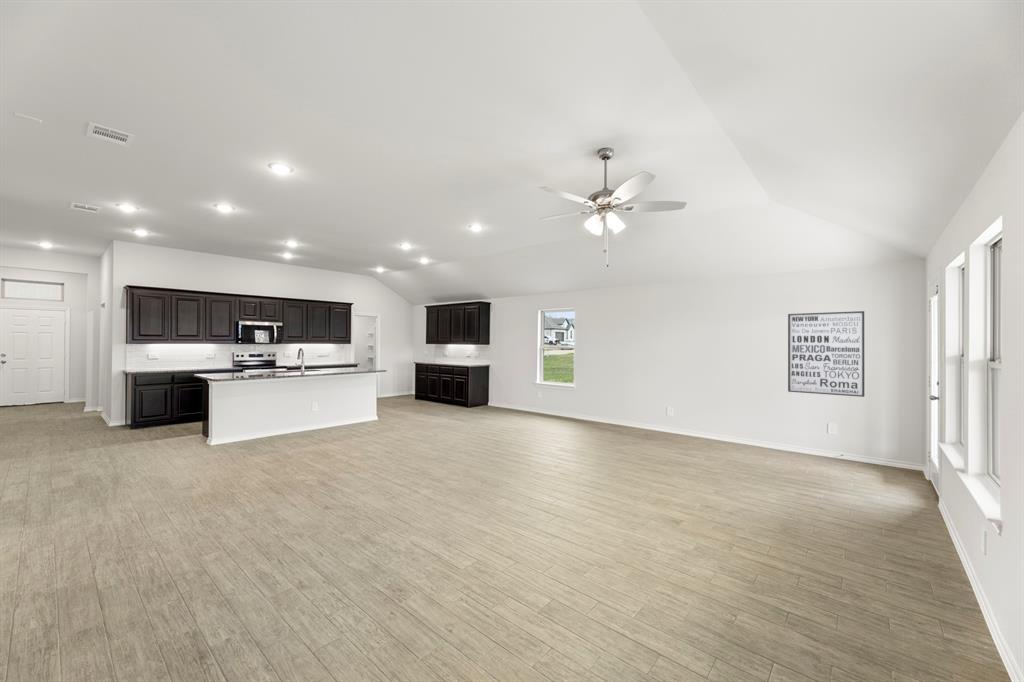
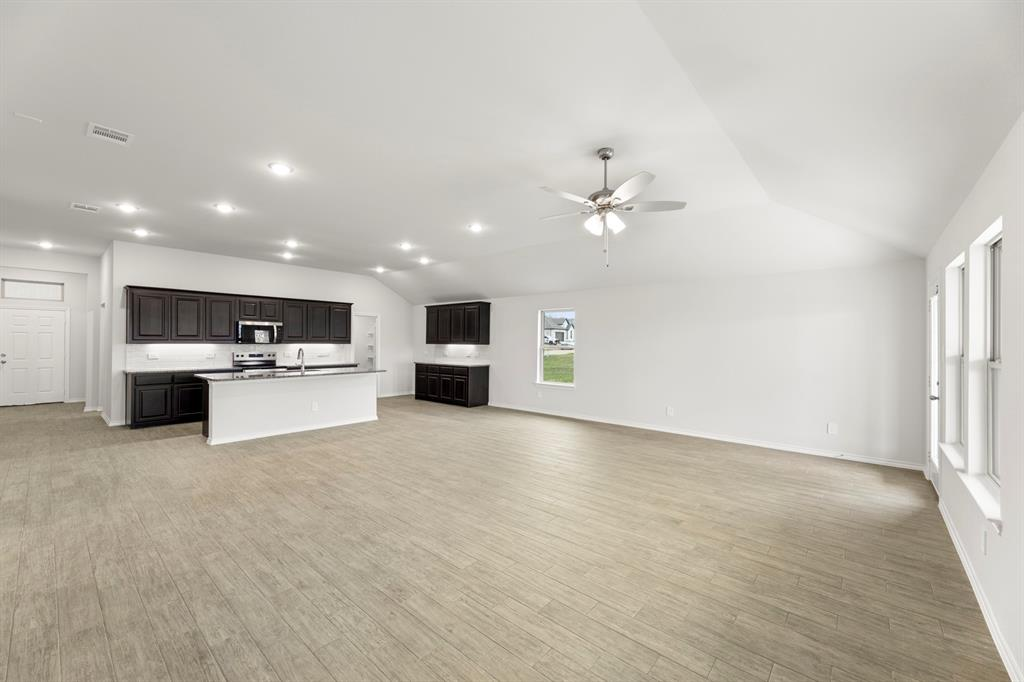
- wall art (824, 353)
